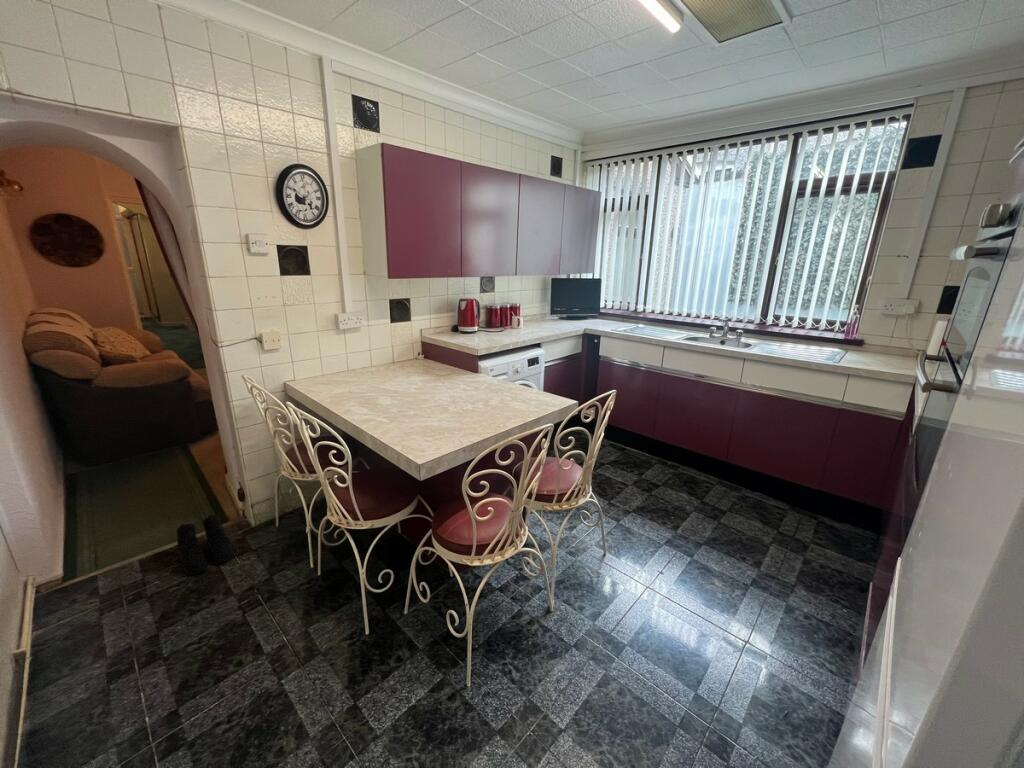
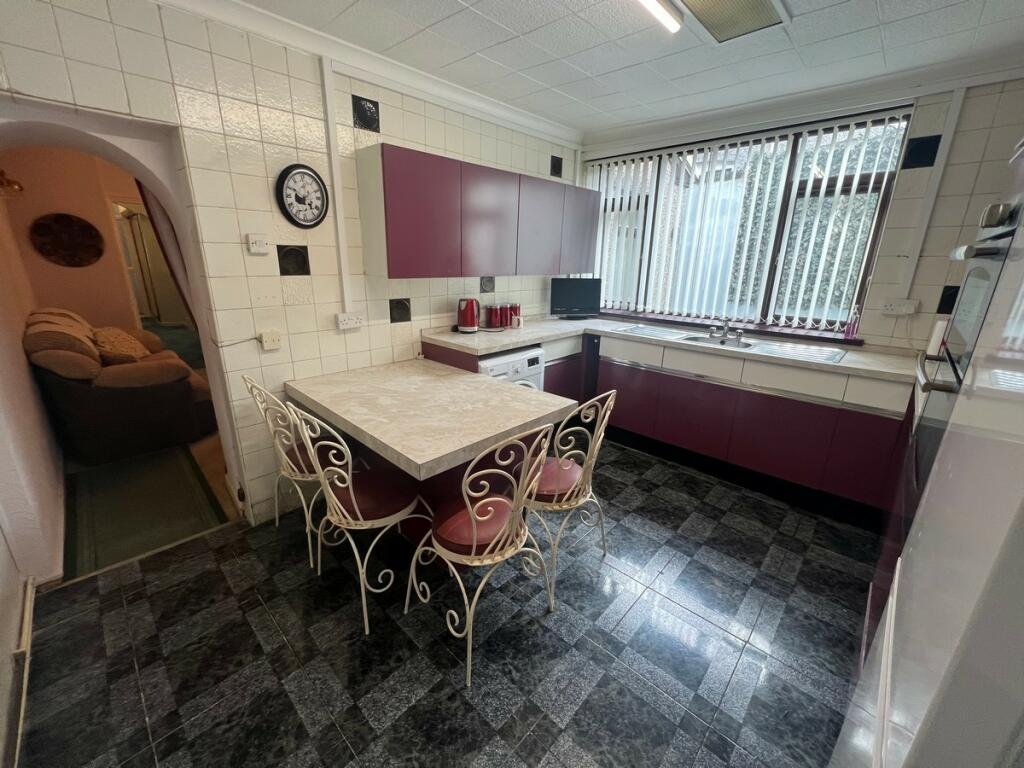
- boots (206, 538)
